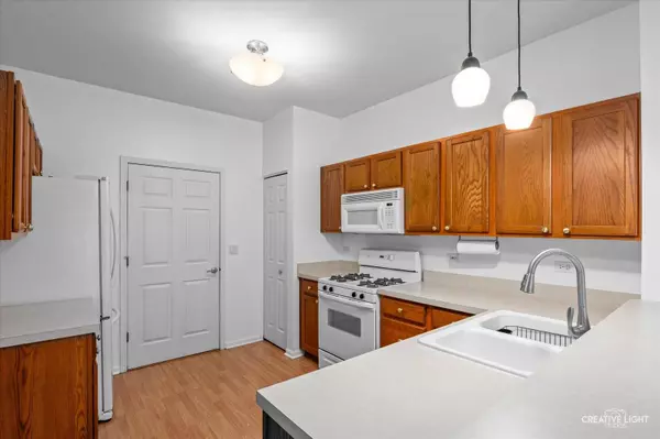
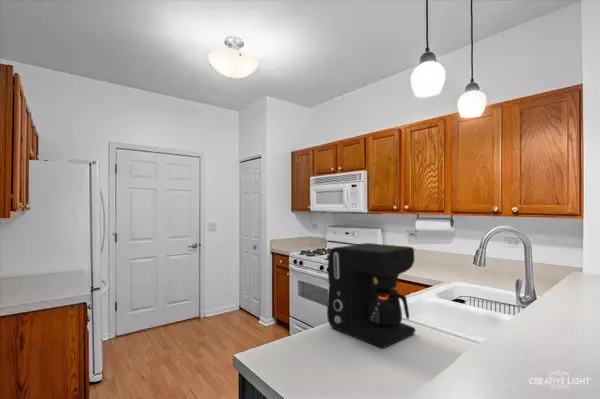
+ coffee maker (372, 288)
